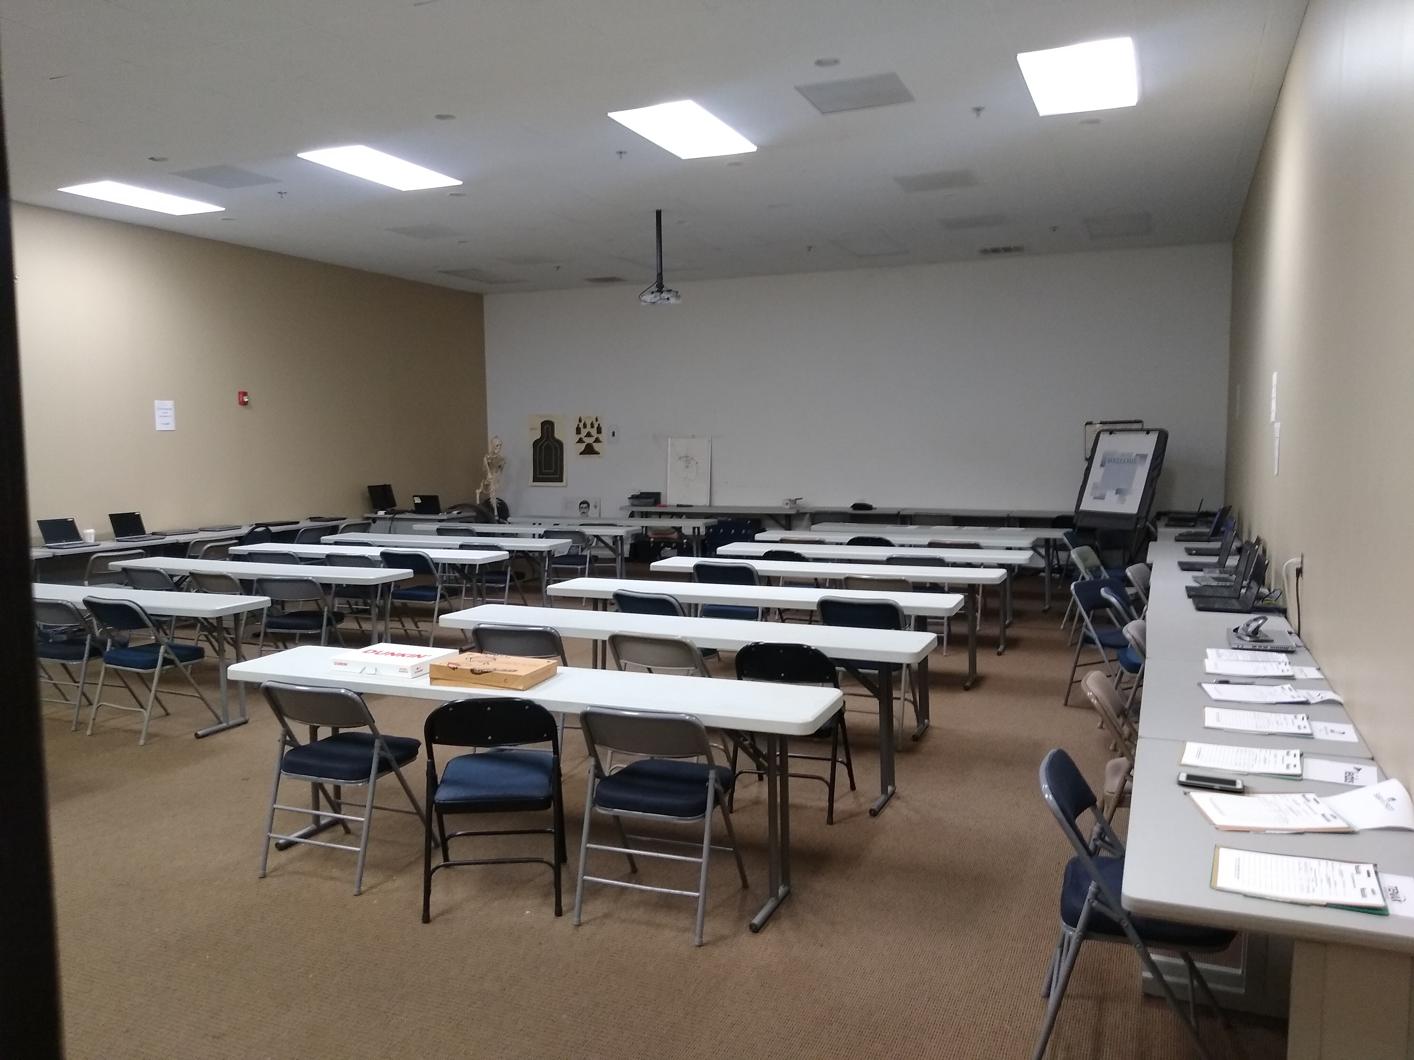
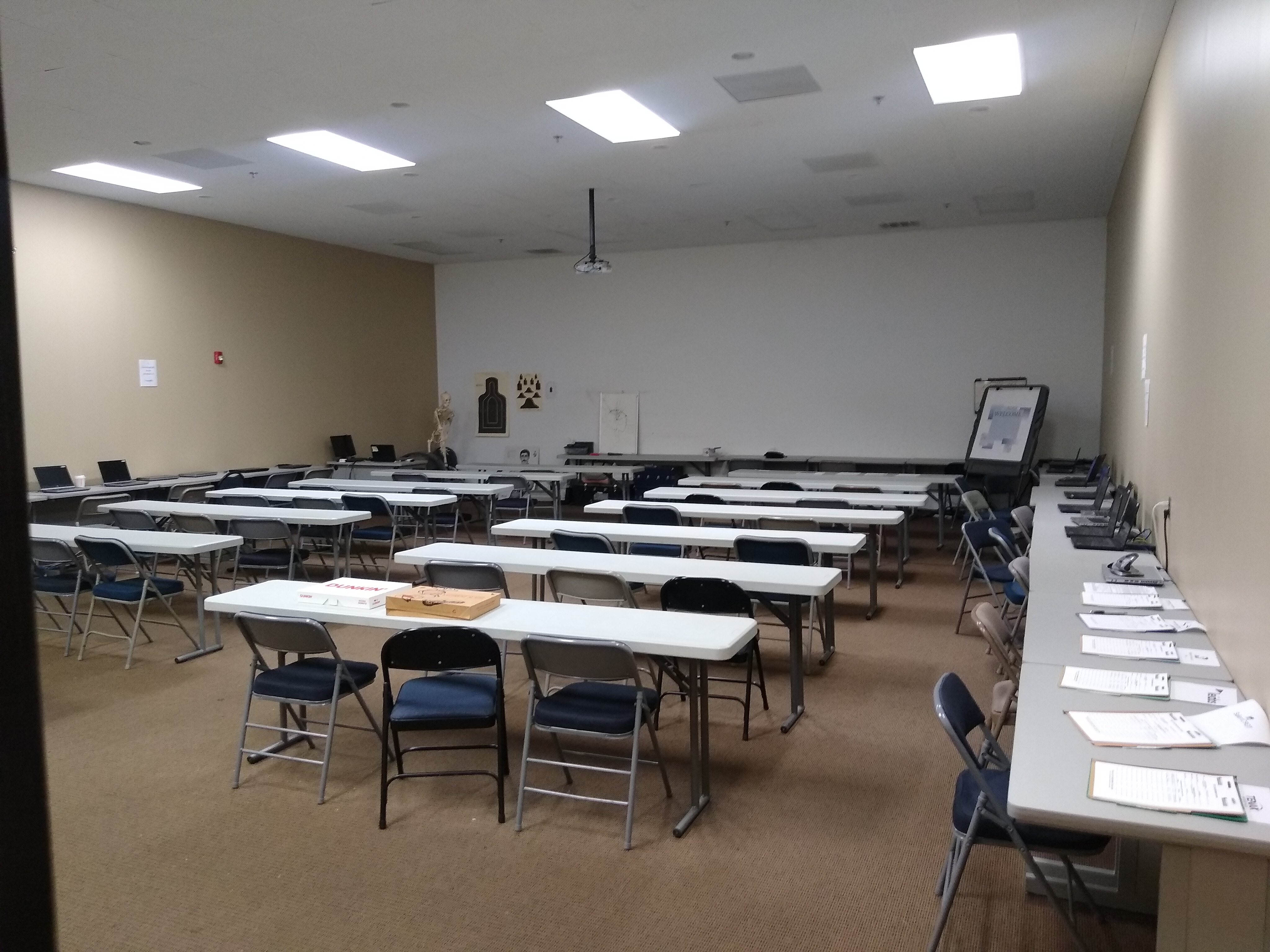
- cell phone (1210, 782)
